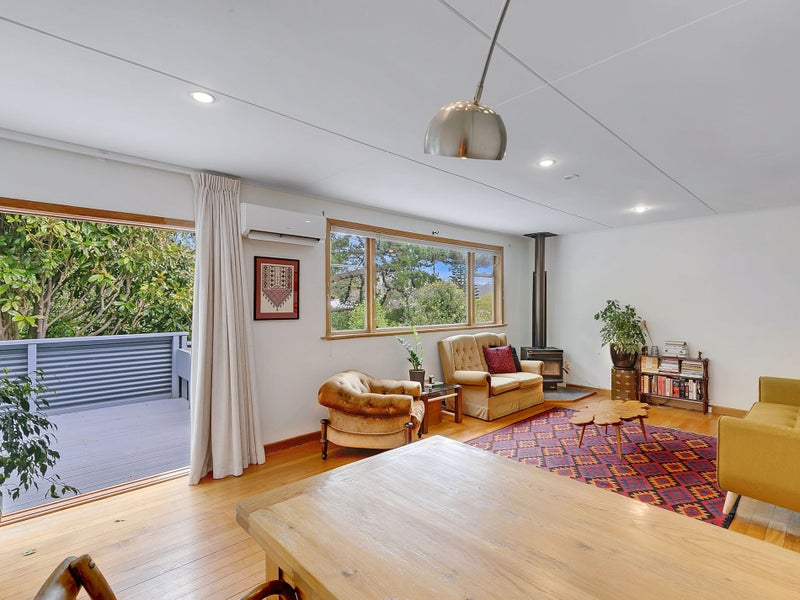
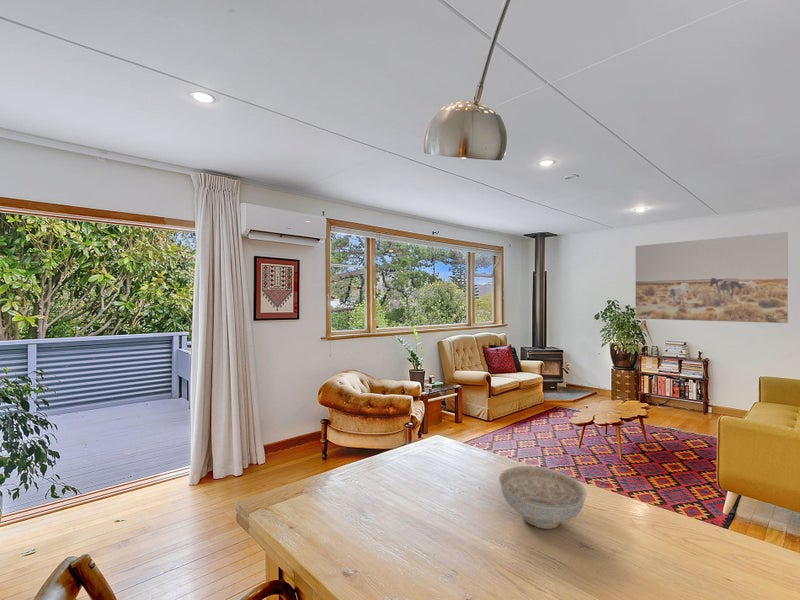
+ decorative bowl (541, 501)
+ wall art (703, 280)
